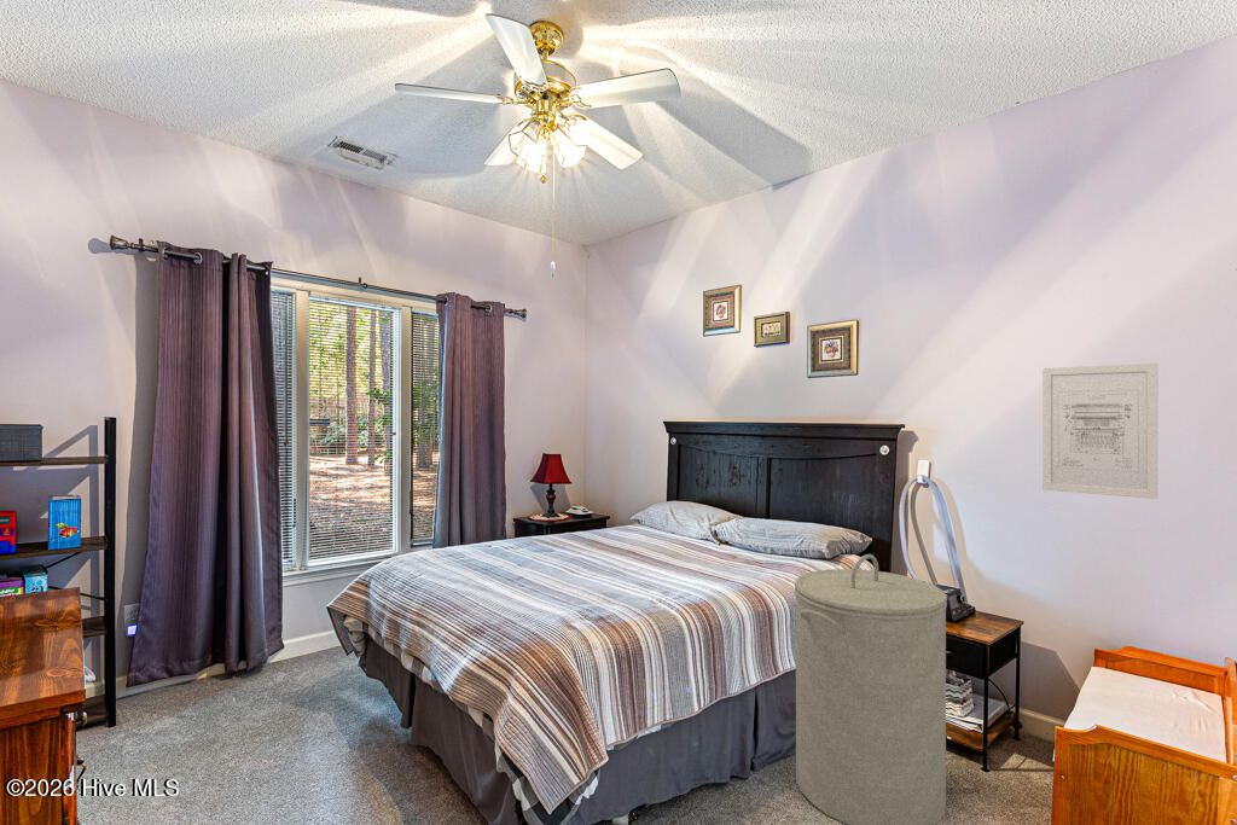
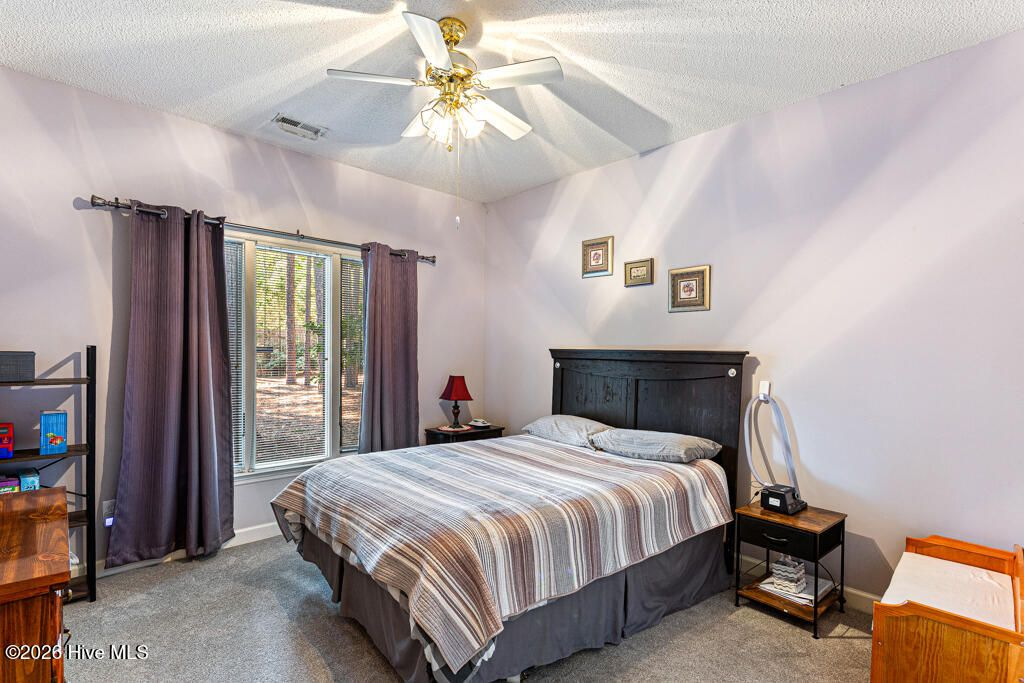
- laundry hamper (867, 672)
- wall art (1097, 430)
